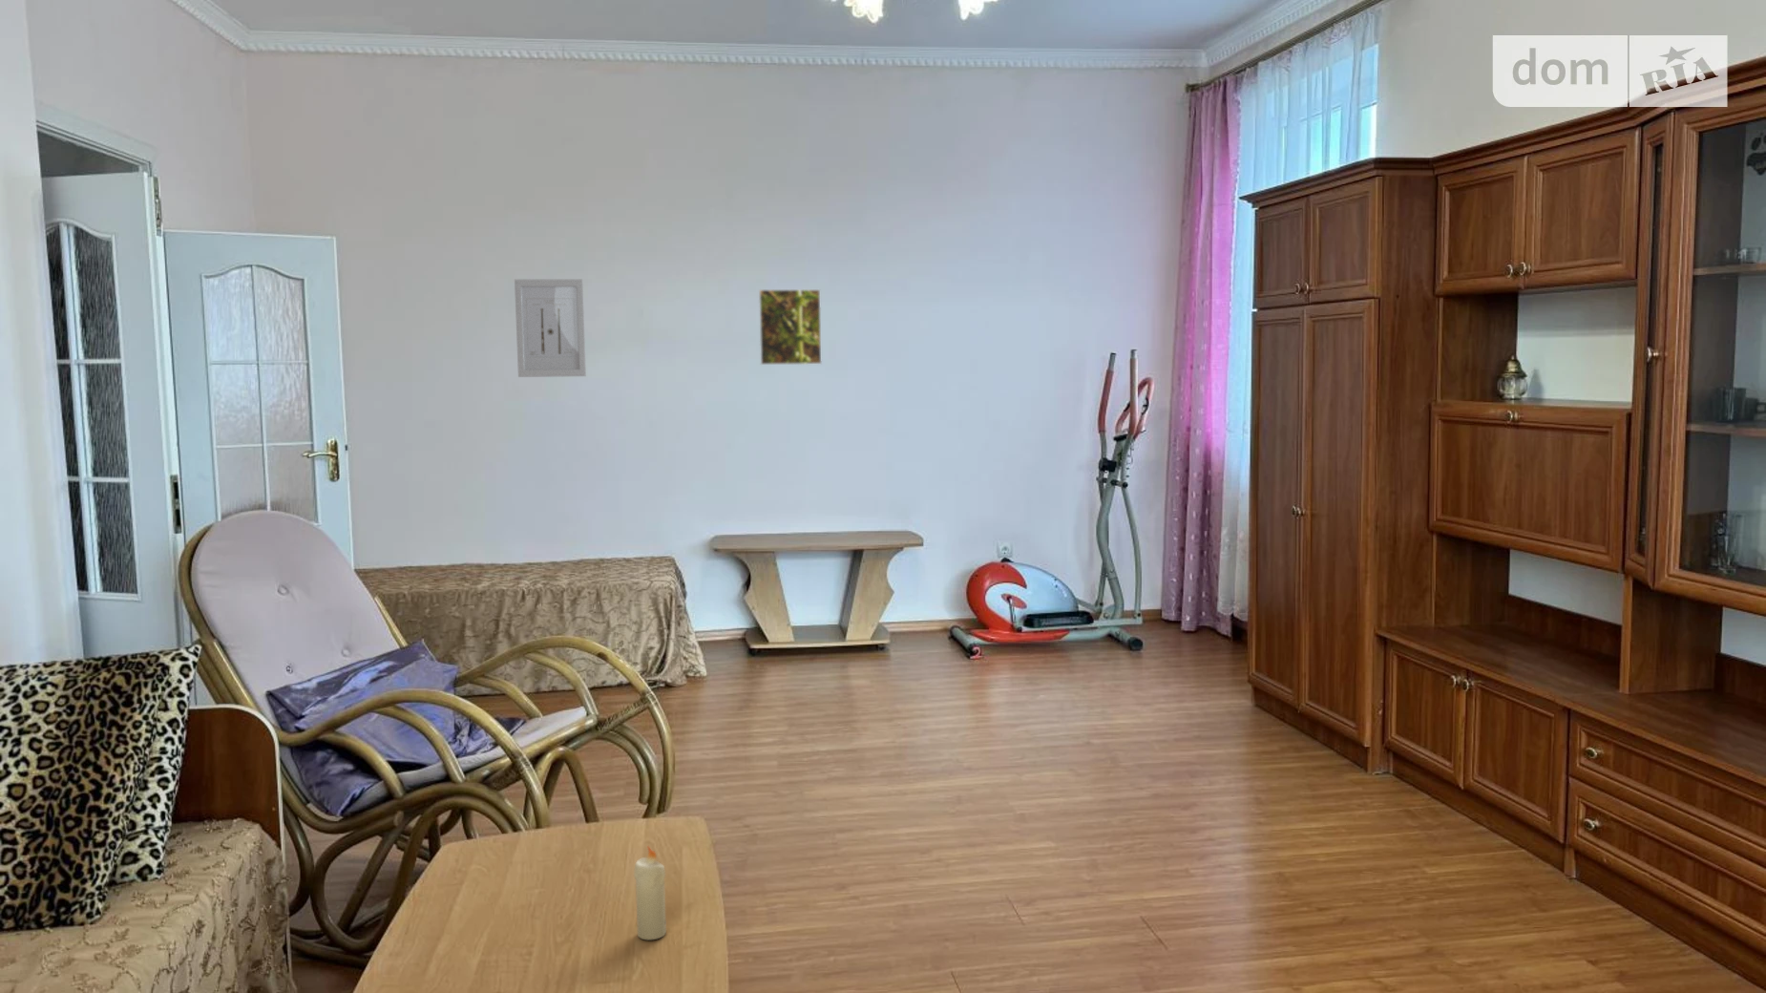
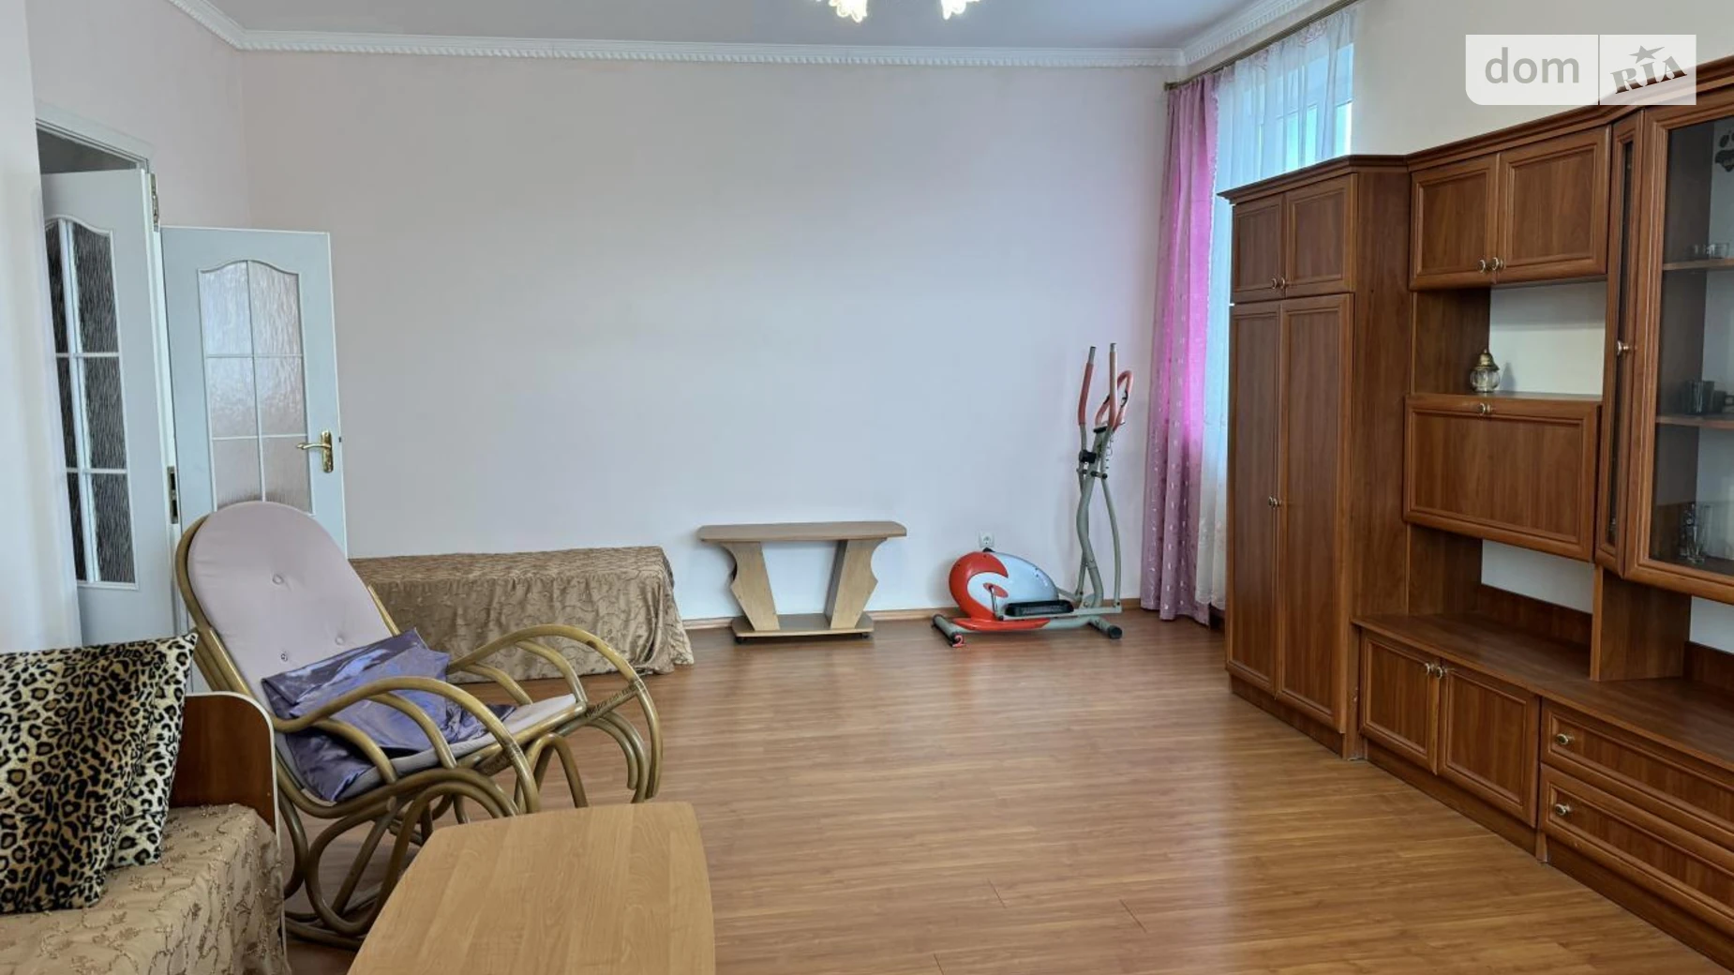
- candle (650, 890)
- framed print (790, 326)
- wall art (549, 327)
